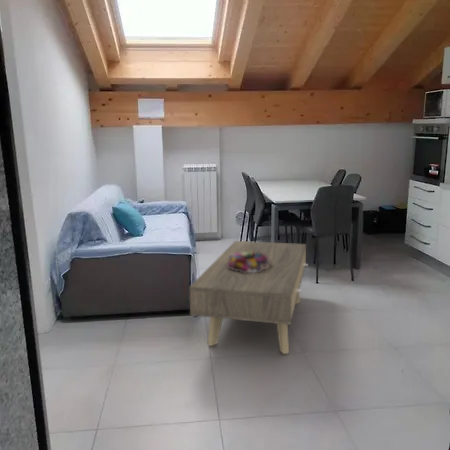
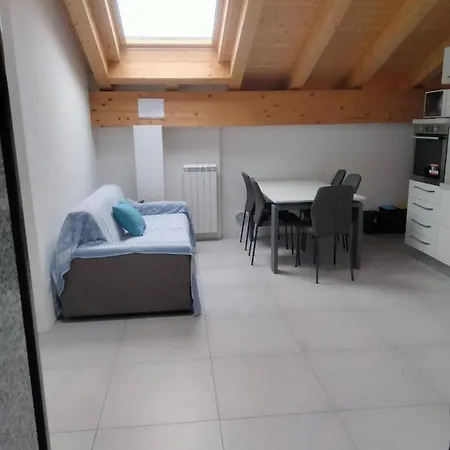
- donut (248, 259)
- coffee table (259, 292)
